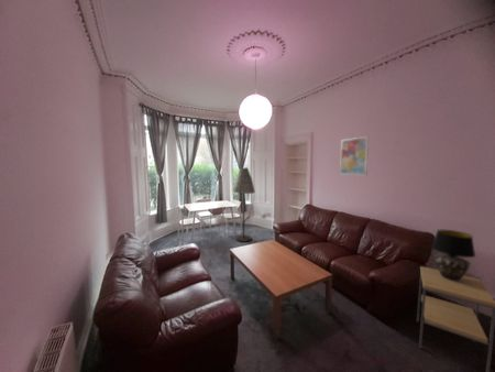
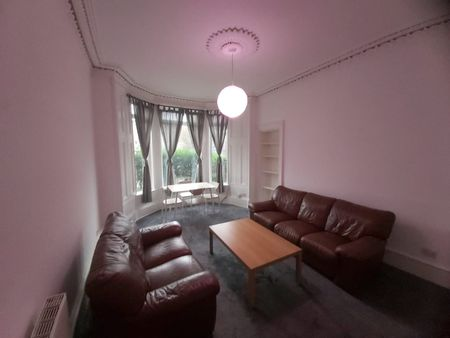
- table lamp (452, 255)
- side table (449, 313)
- wall art (353, 156)
- floor lamp (243, 204)
